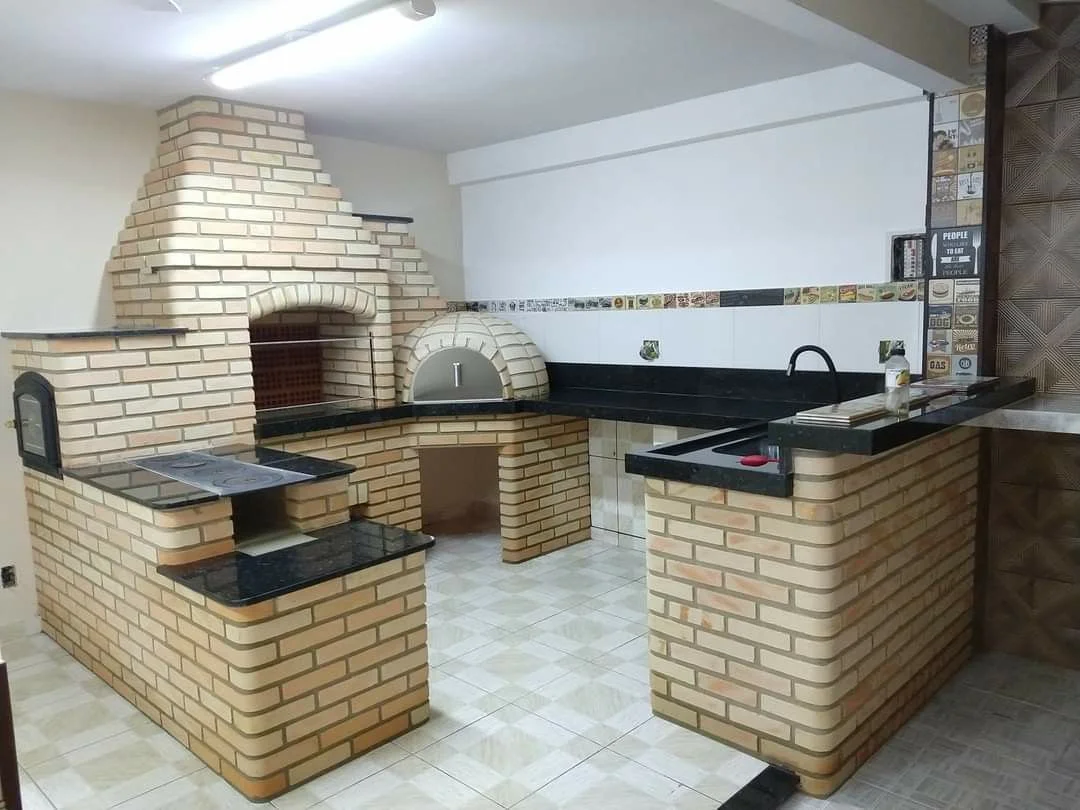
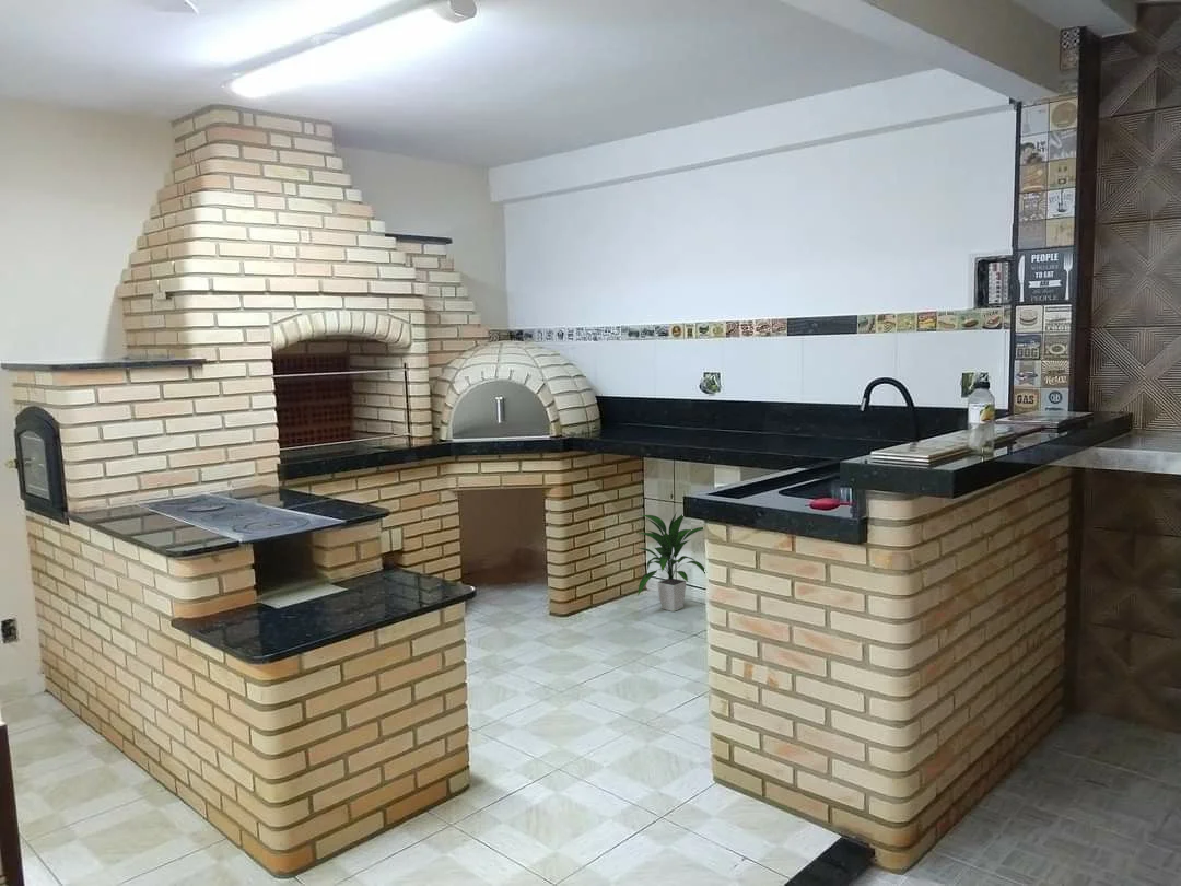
+ indoor plant (667, 558)
